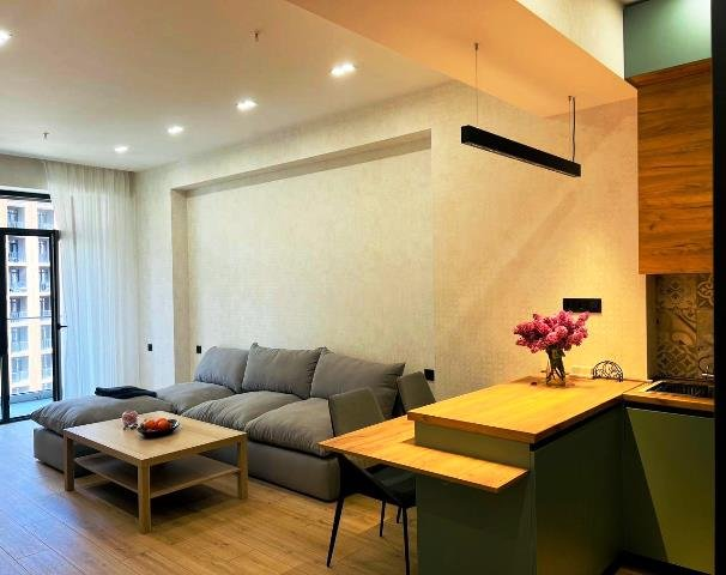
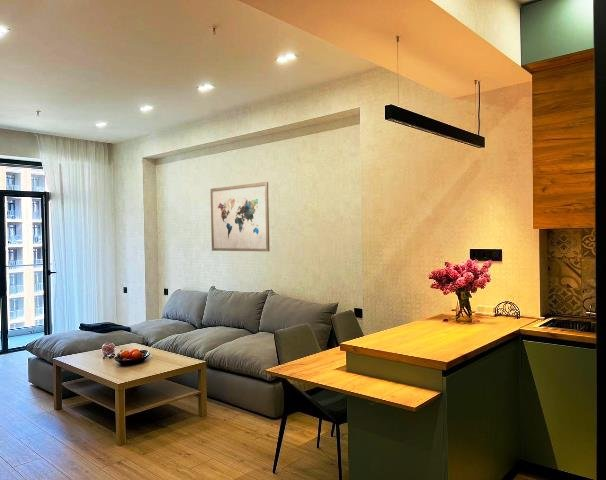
+ wall art (238, 218)
